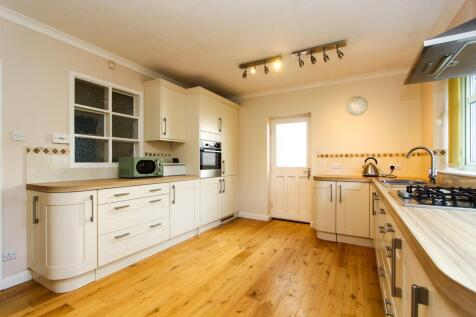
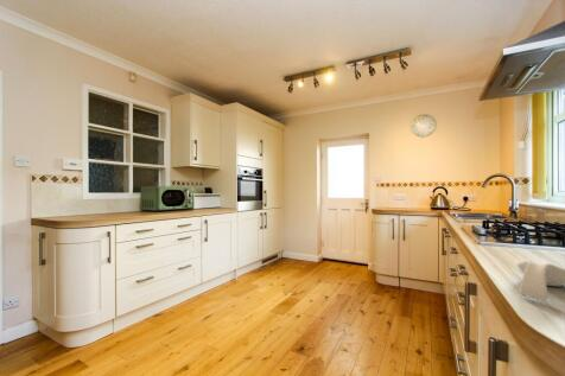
+ spoon rest (542, 273)
